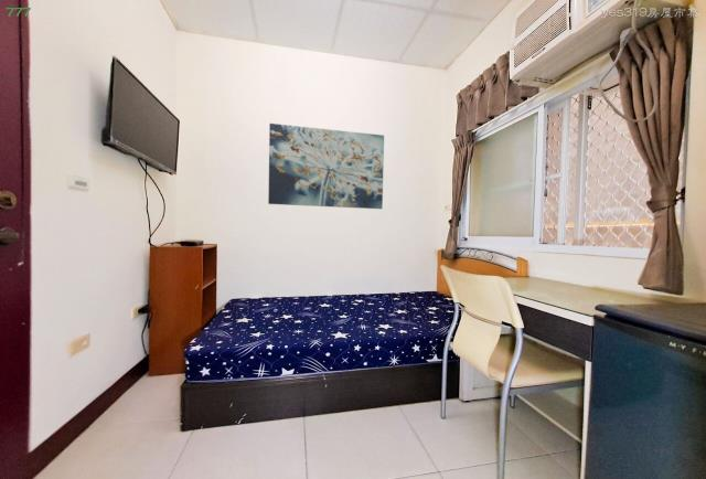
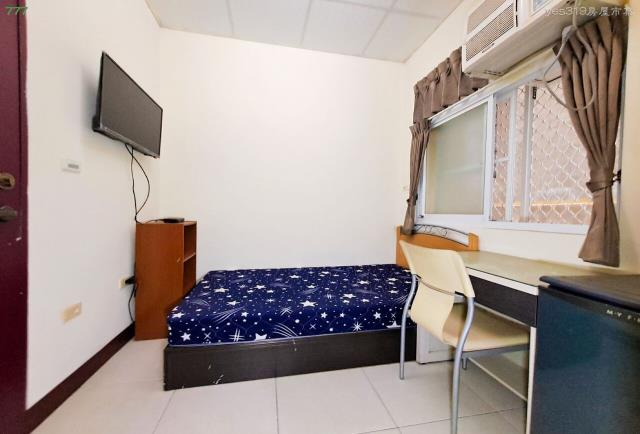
- wall art (328, 168)
